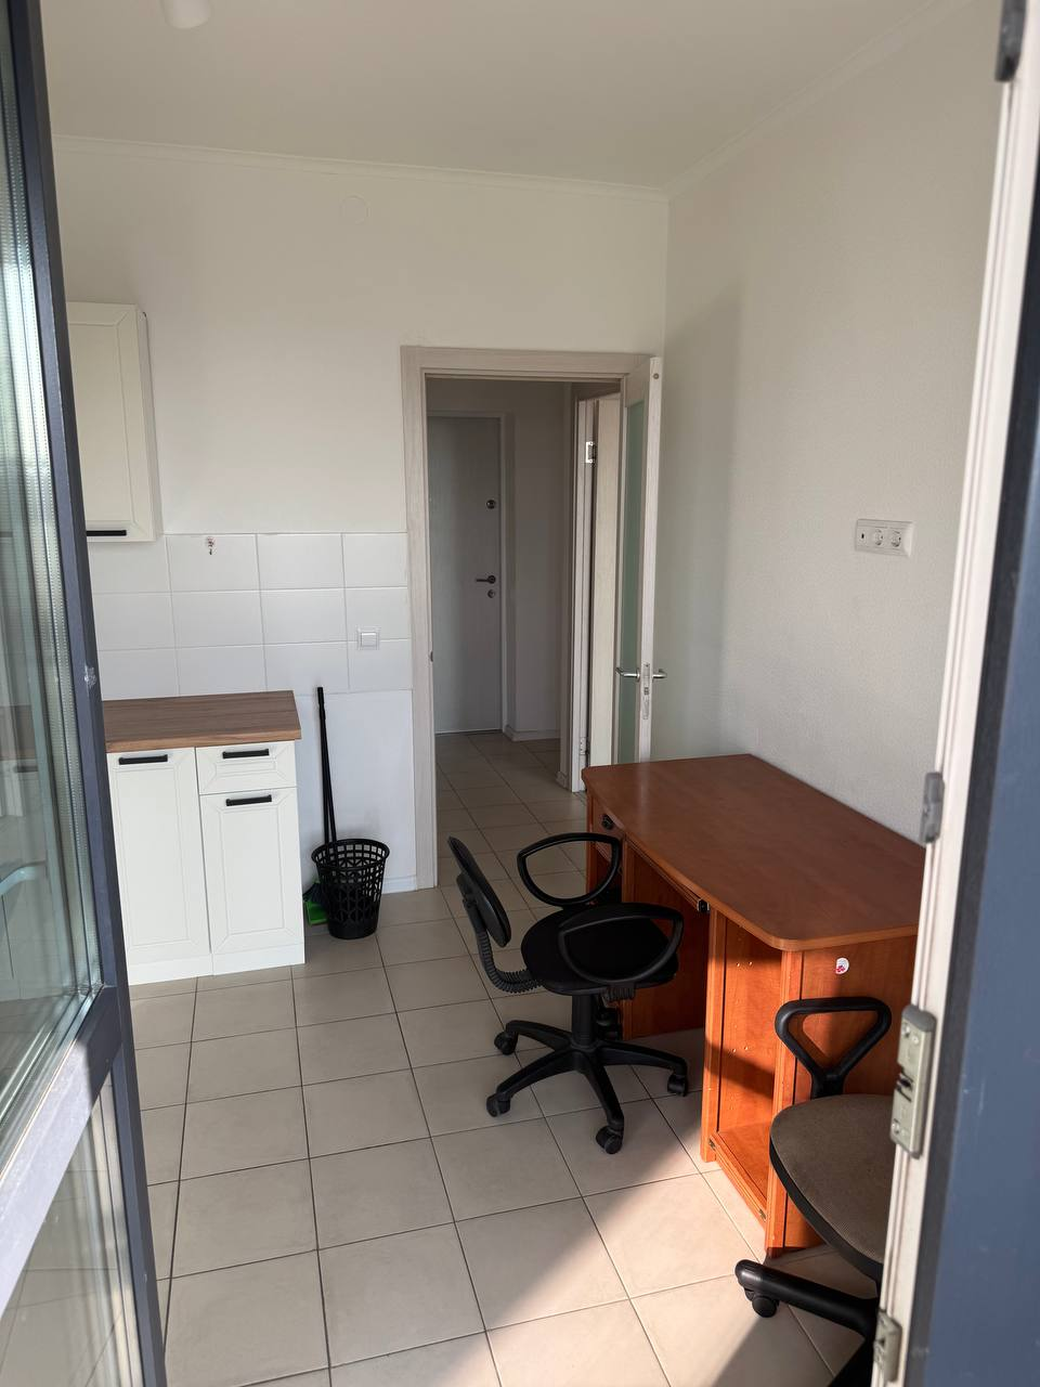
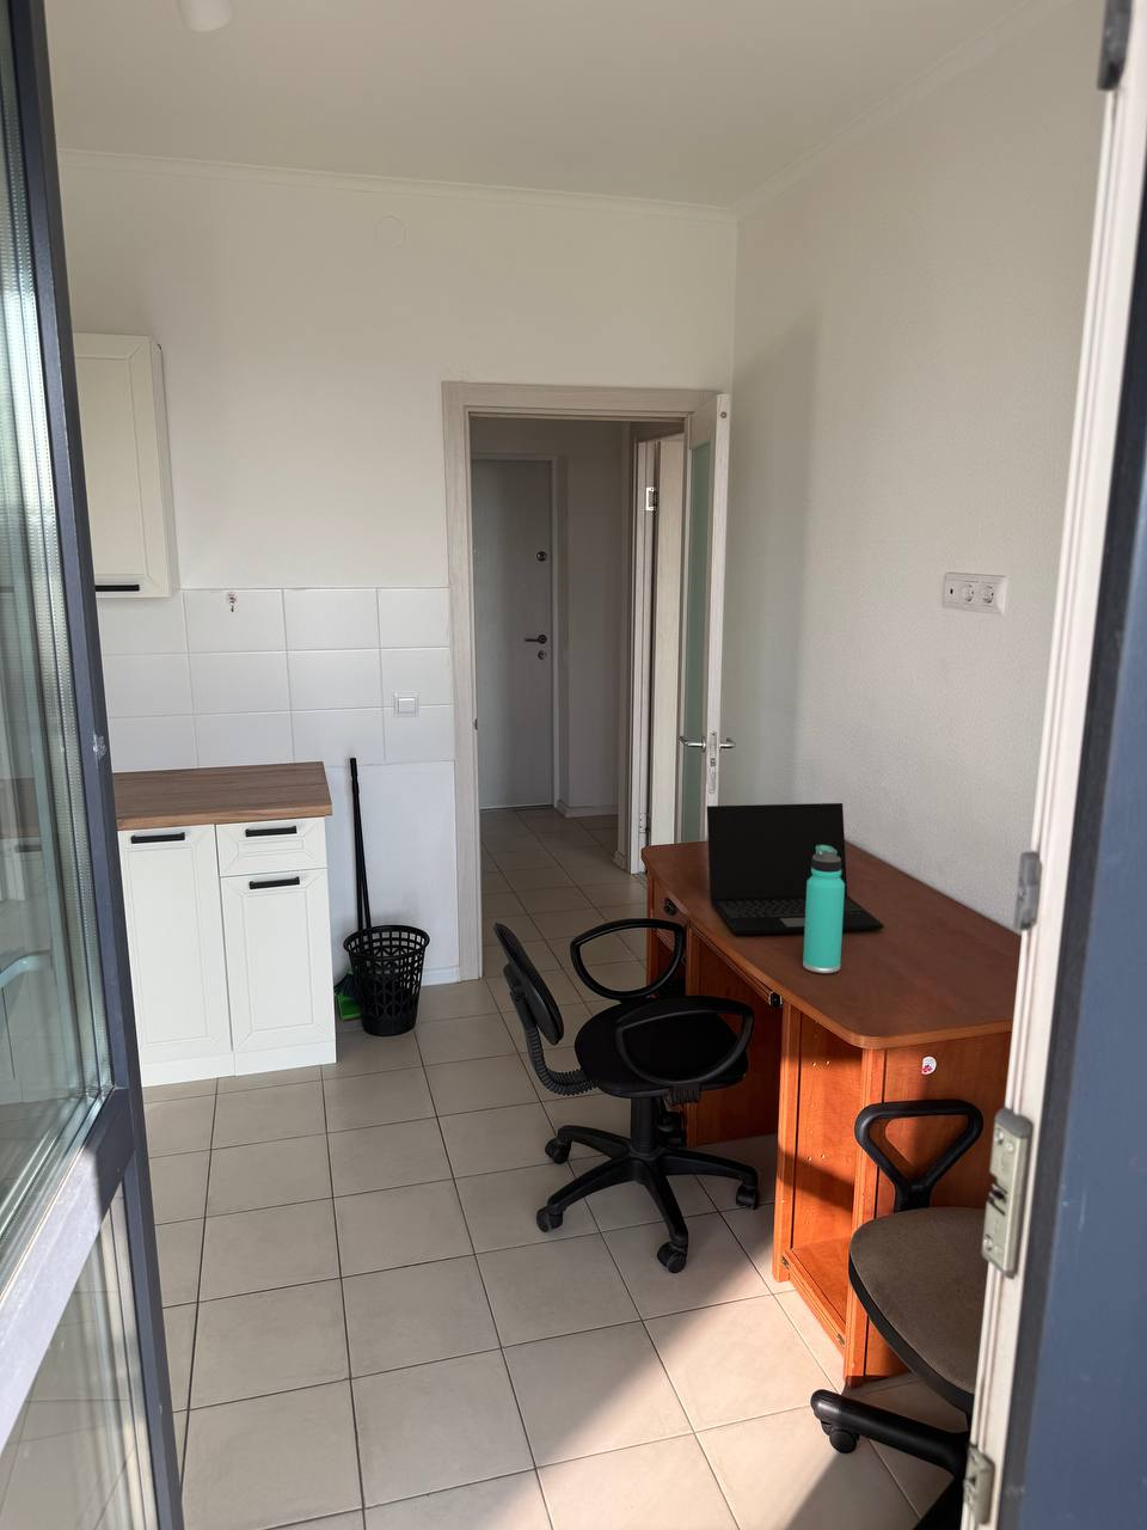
+ thermos bottle (824, 907)
+ laptop (790, 864)
